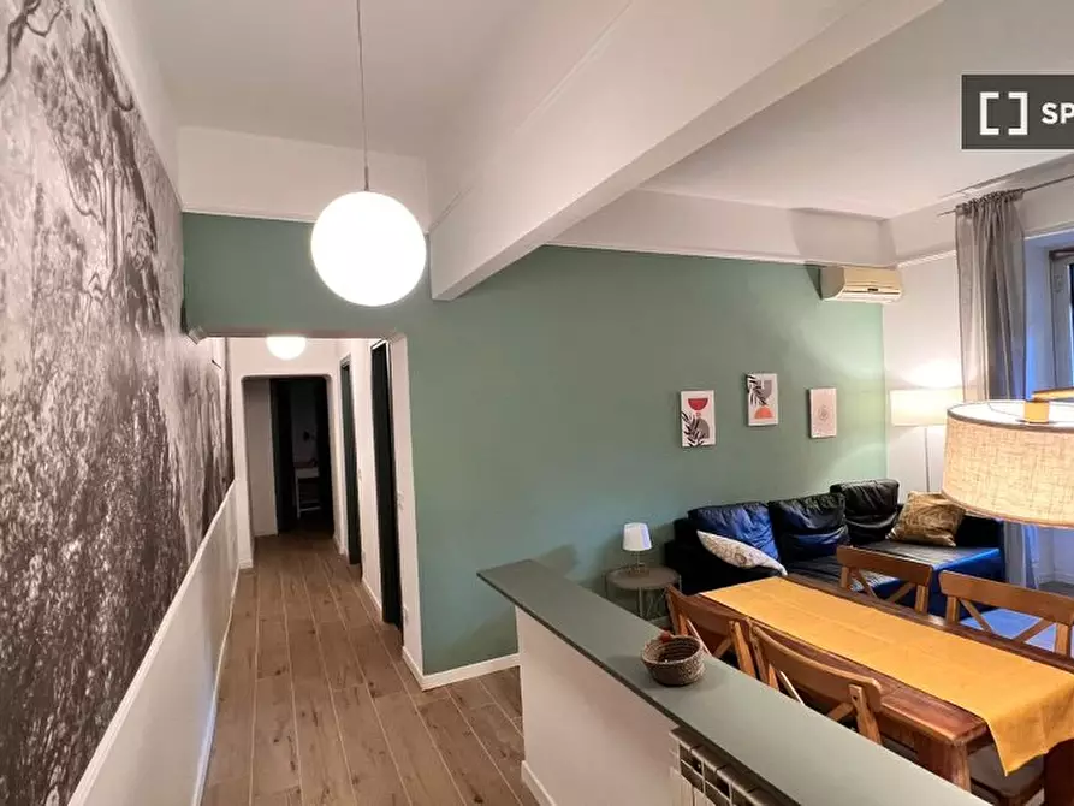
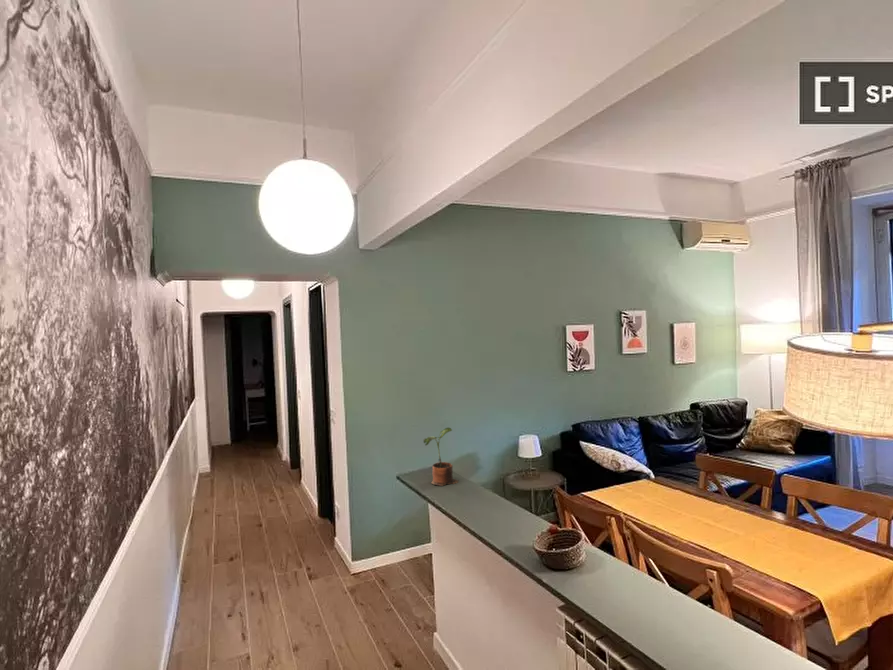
+ potted plant (439, 454)
